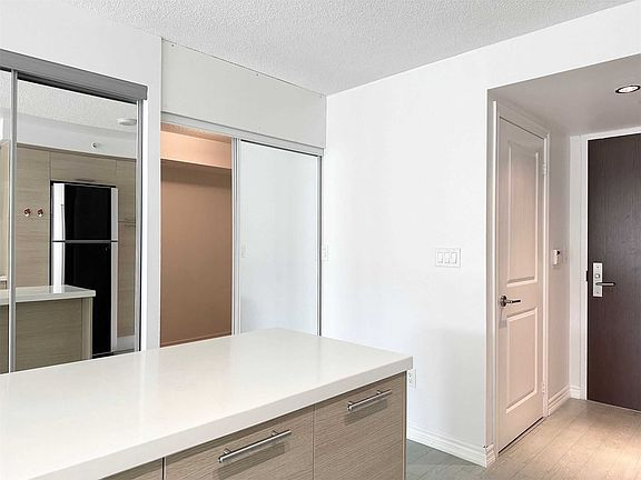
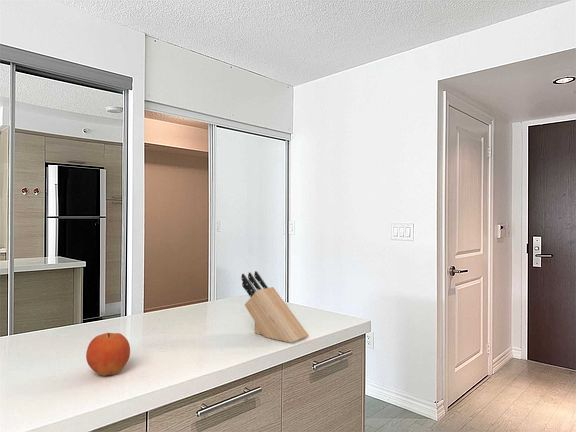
+ fruit (108, 352)
+ knife block (271, 304)
